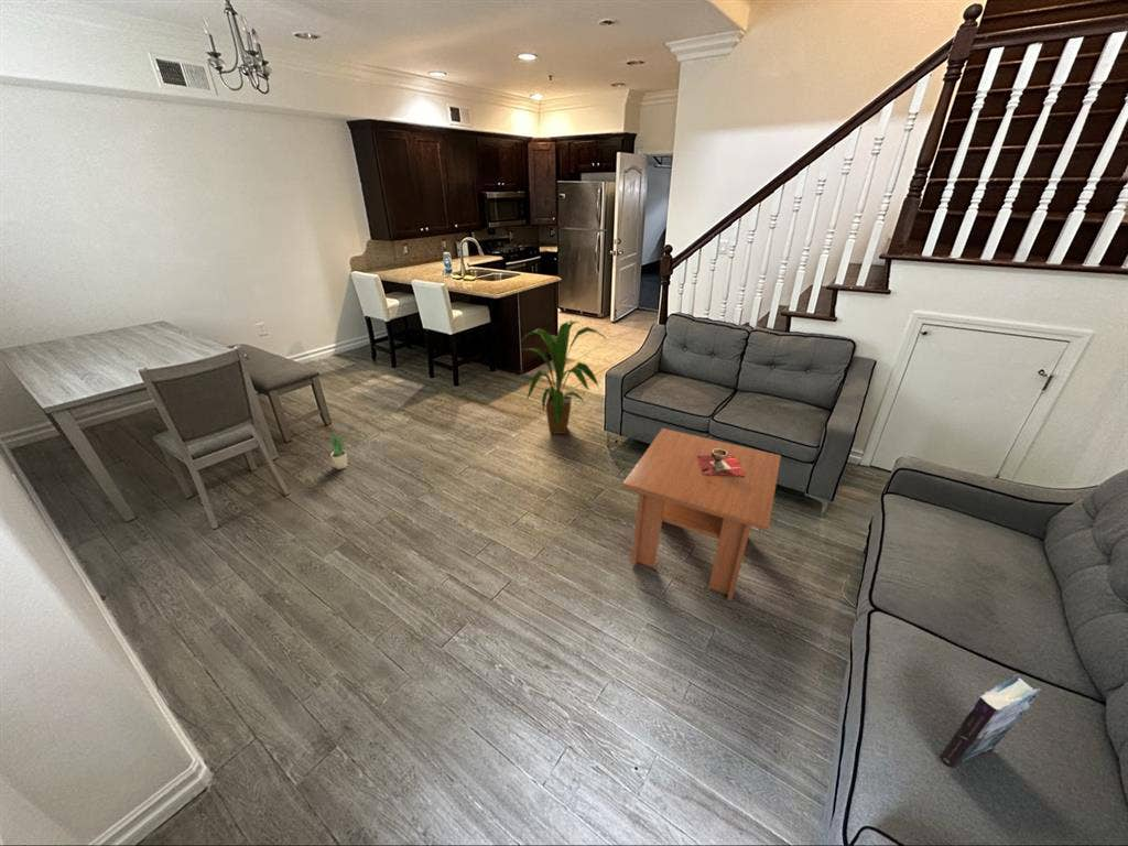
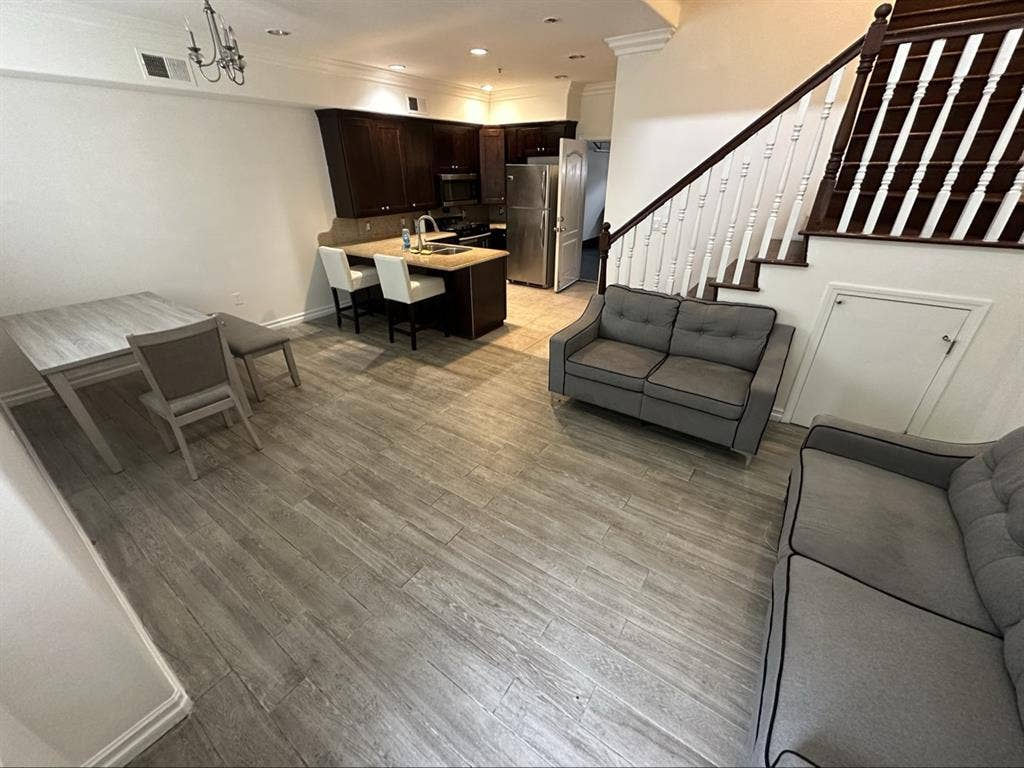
- house plant (561, 371)
- hardback book (984, 720)
- decorative bowl (720, 458)
- coffee table (698, 511)
- potted plant (338, 447)
